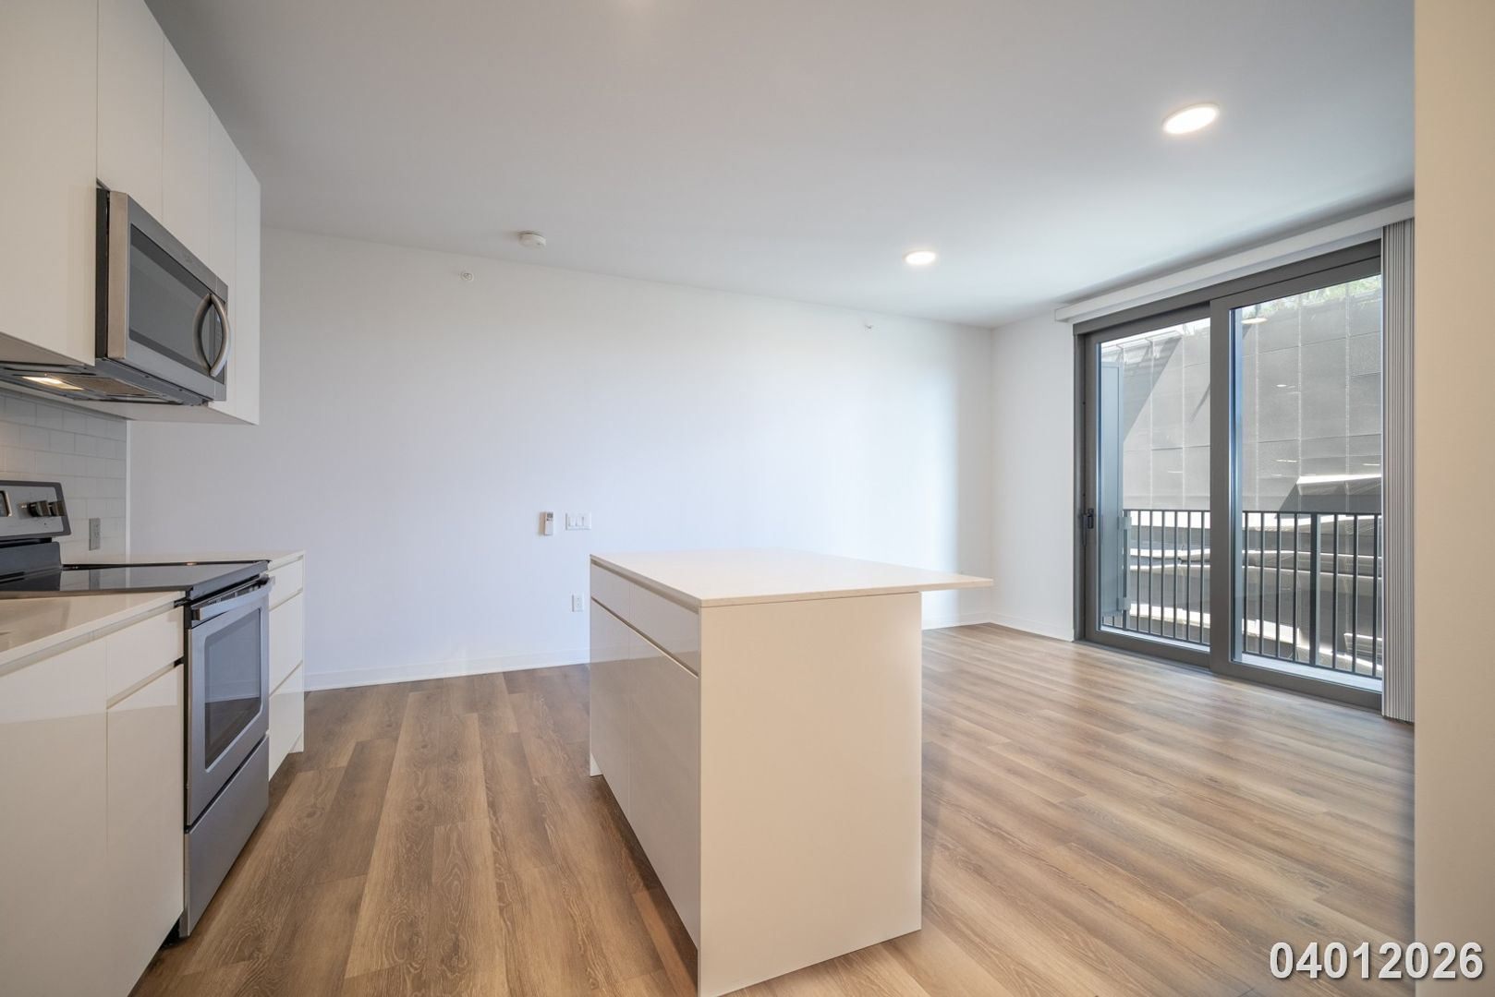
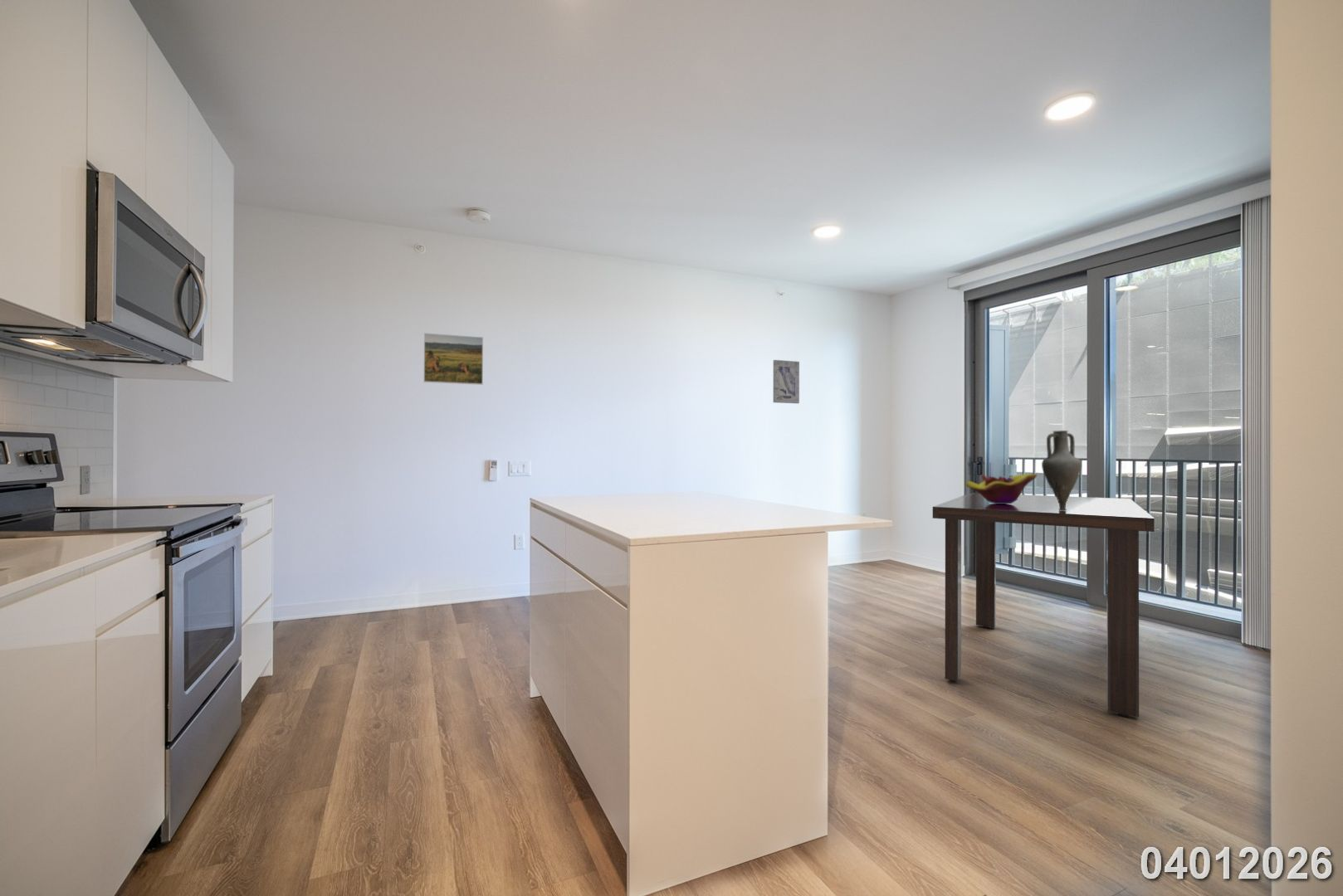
+ dining table (995, 582)
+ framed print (453, 359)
+ wall art (786, 382)
+ decorative bowl (1000, 488)
+ vase (1061, 470)
